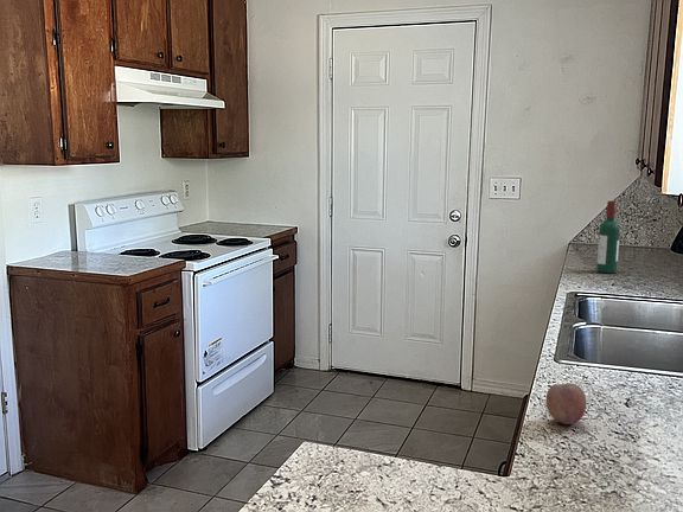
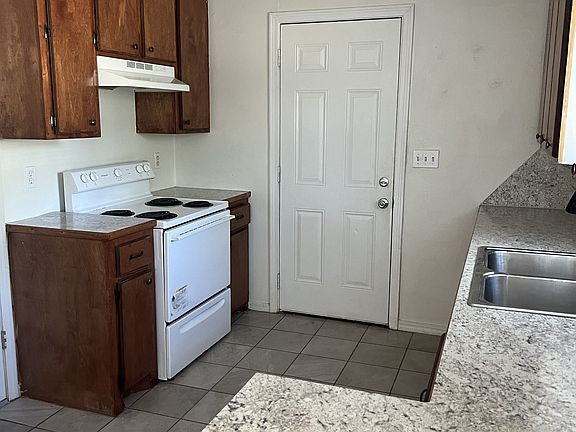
- fruit (566, 403)
- wine bottle (608, 236)
